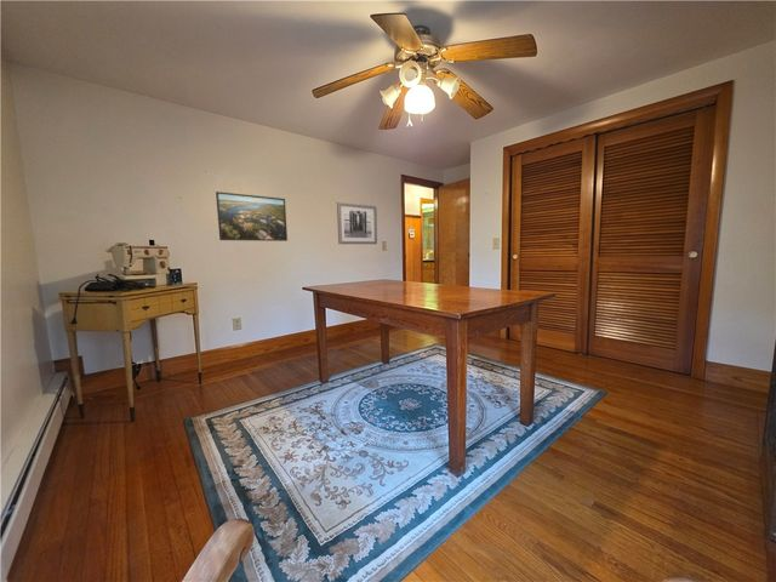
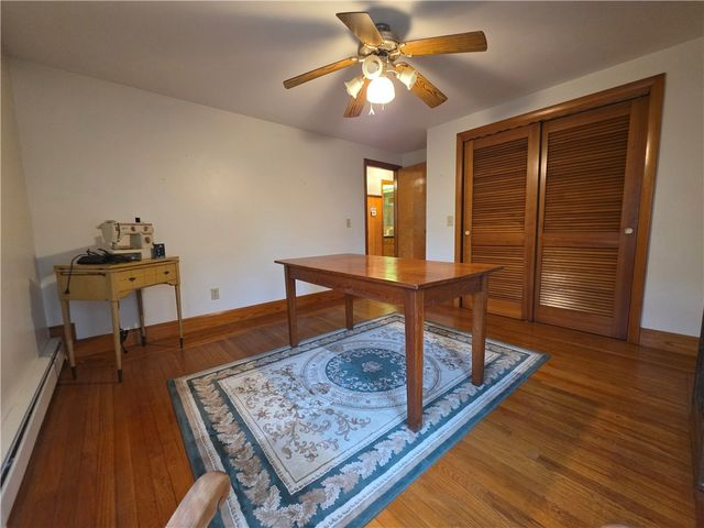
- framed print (253, 218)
- wall art (358, 224)
